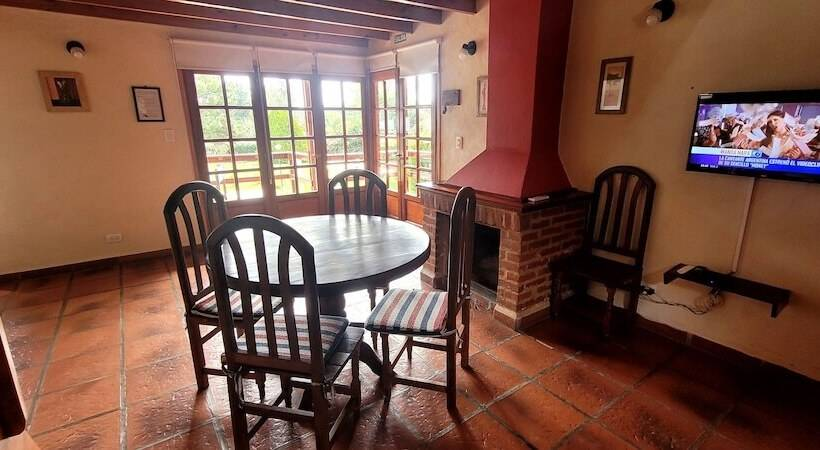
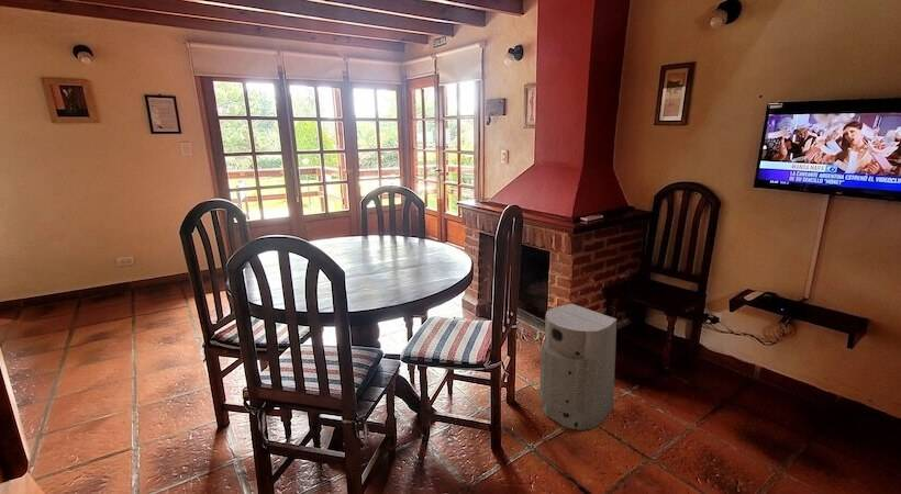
+ fan (575, 364)
